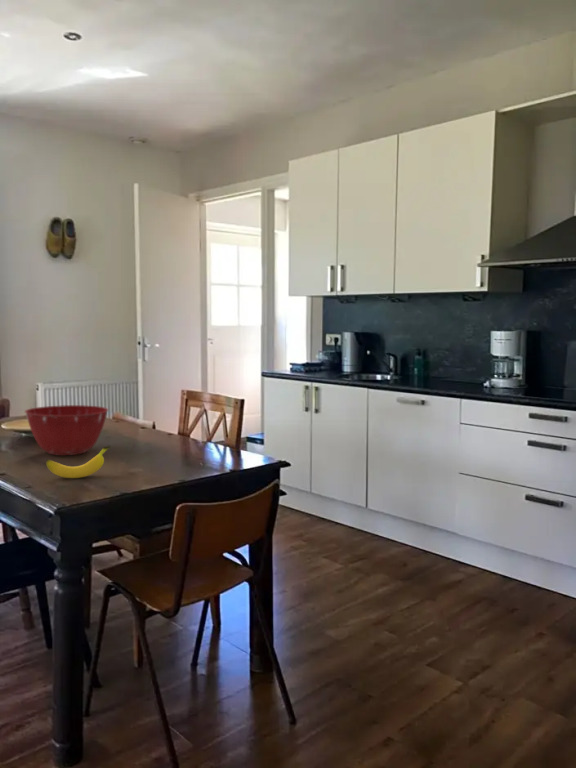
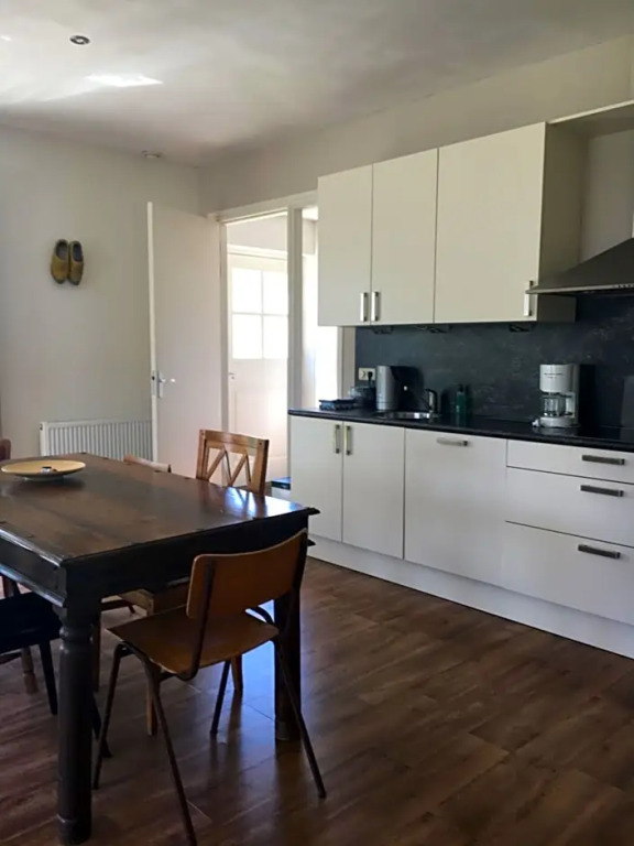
- mixing bowl (67, 430)
- banana (81, 465)
